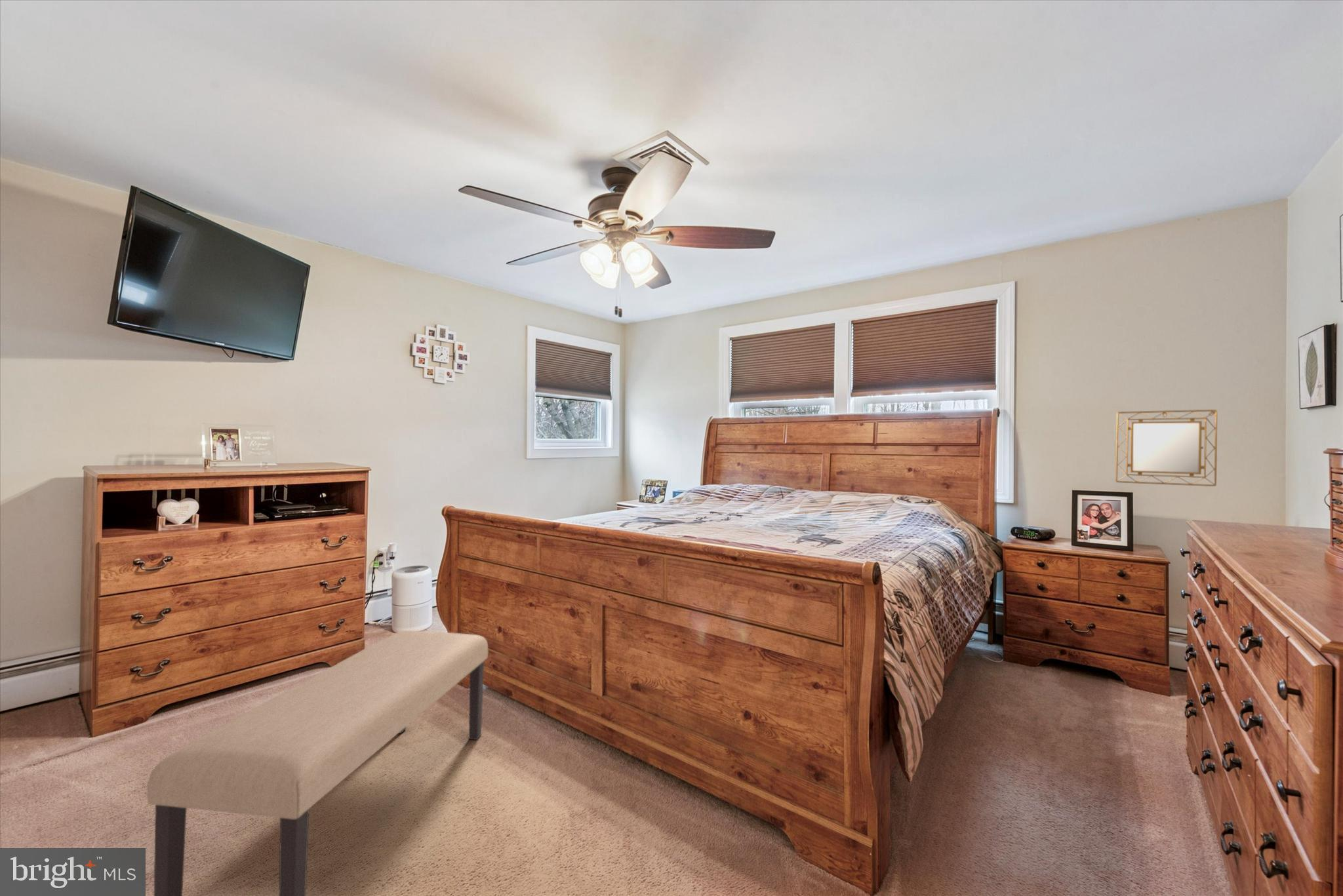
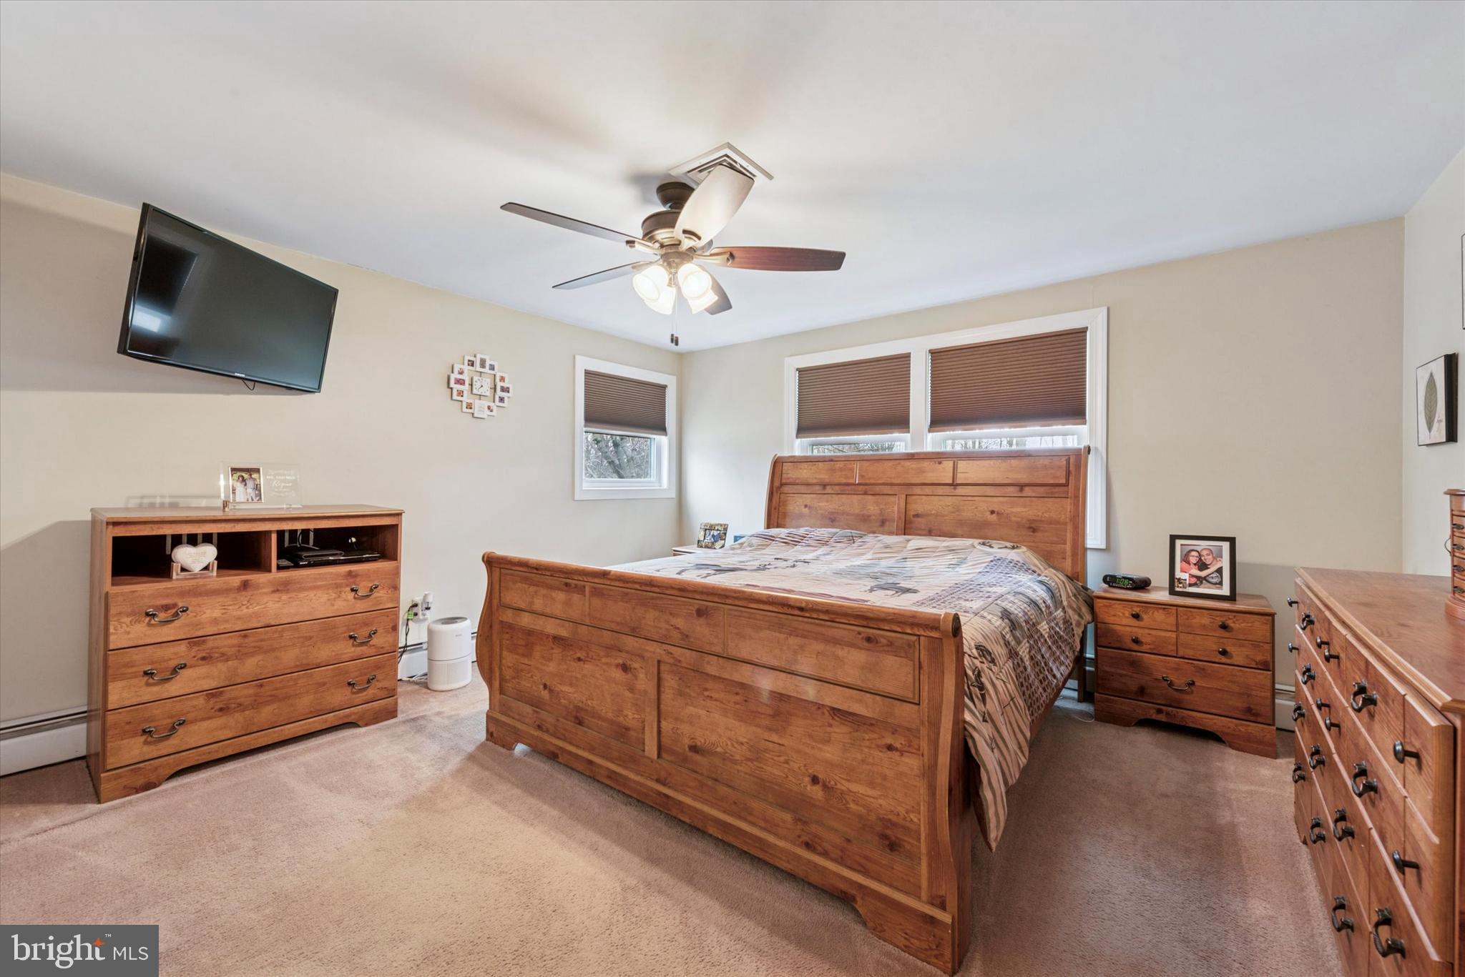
- home mirror (1164, 447)
- bench (362, 741)
